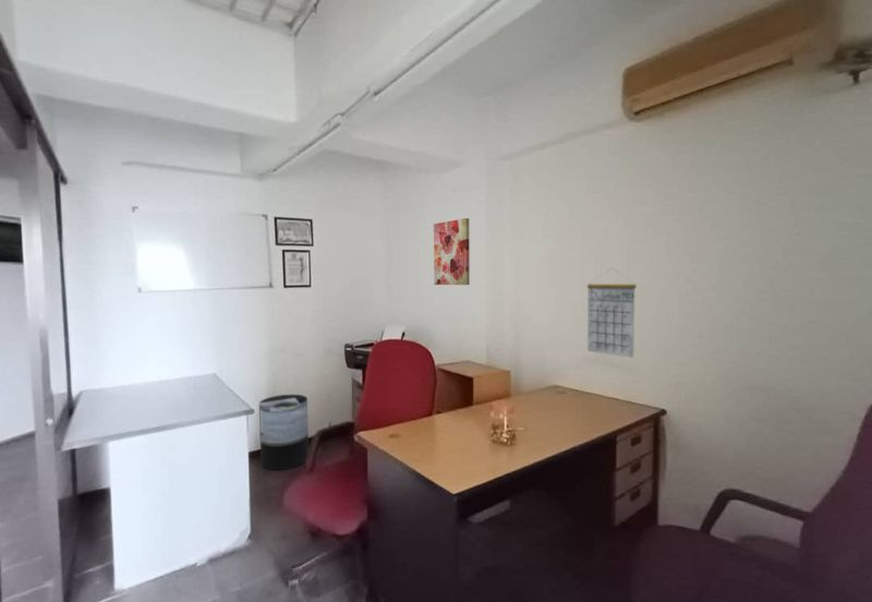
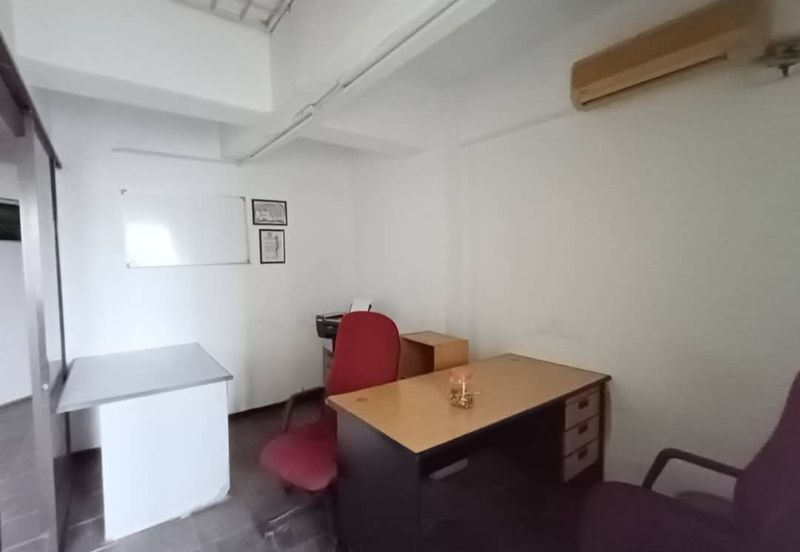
- trash can (284, 430)
- calendar (609, 311)
- wall art (450, 253)
